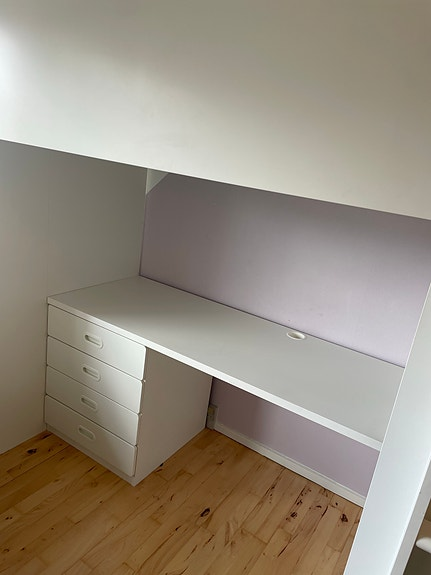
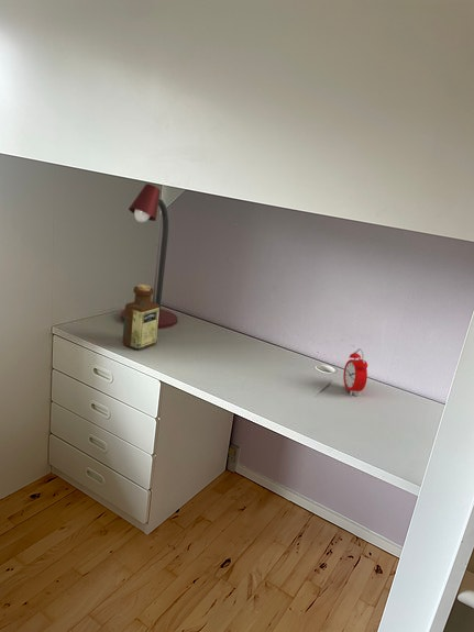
+ desk lamp (159, 255)
+ bottle (141, 315)
+ alarm clock (355, 370)
